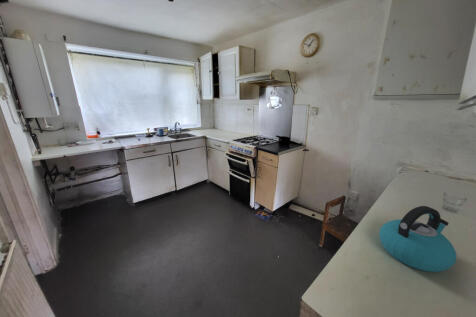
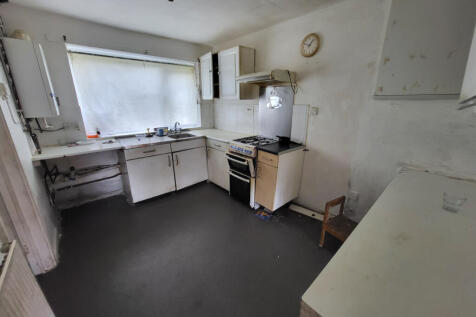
- kettle (420, 230)
